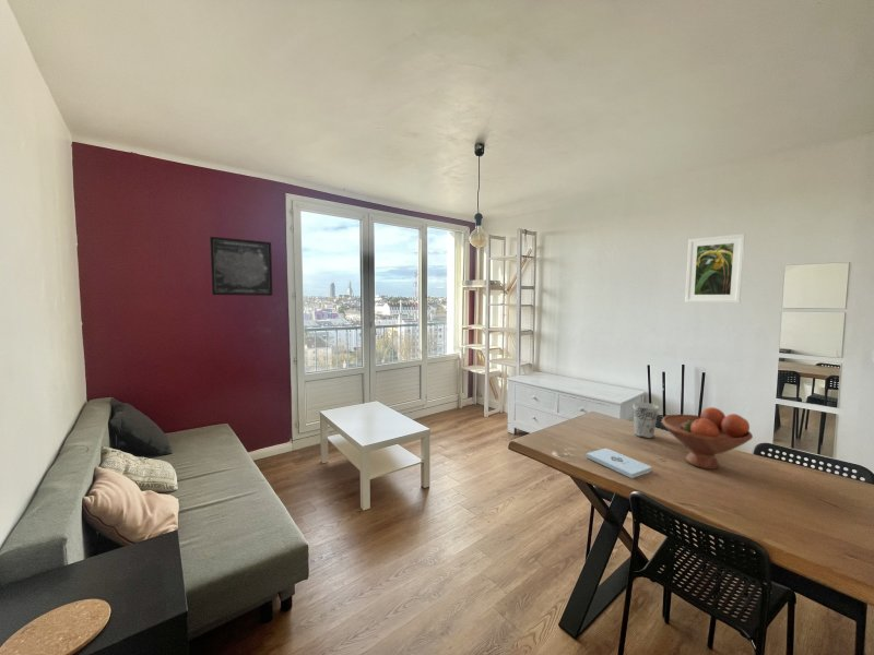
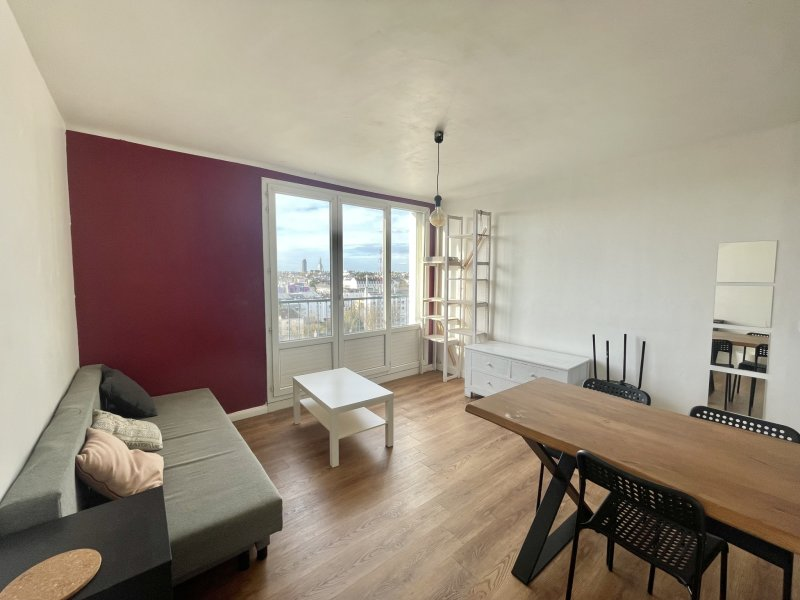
- fruit bowl (704, 437)
- wall art (243, 267)
- cup (645, 420)
- notepad (617, 462)
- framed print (713, 270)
